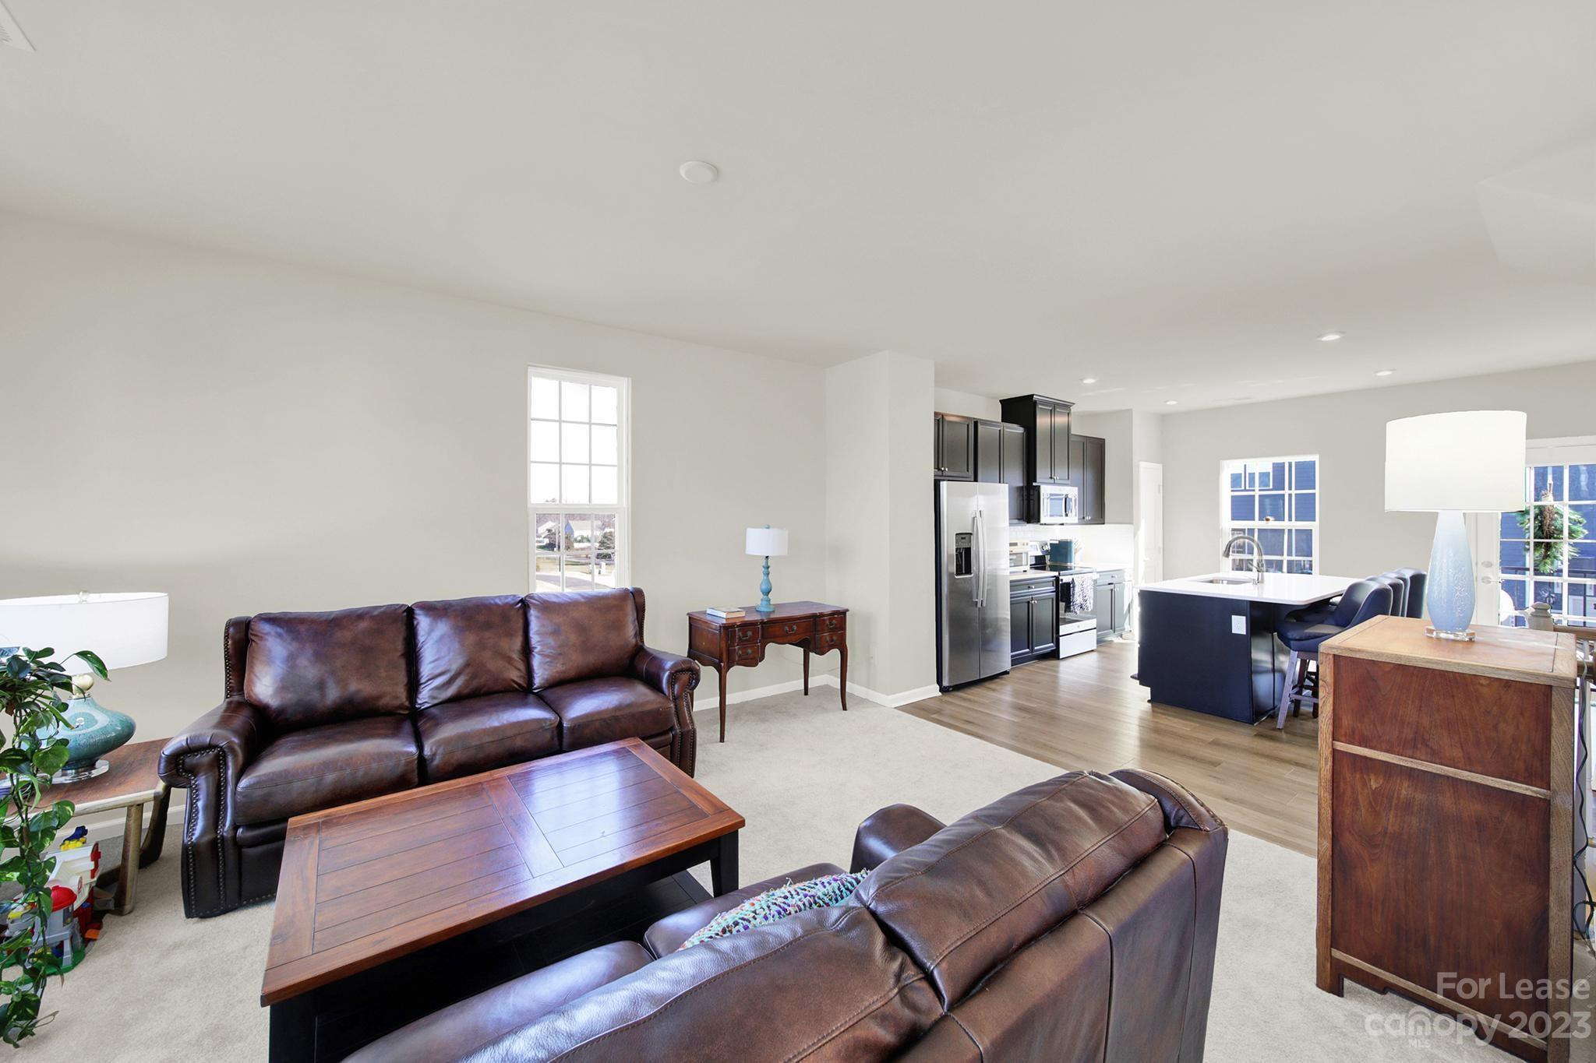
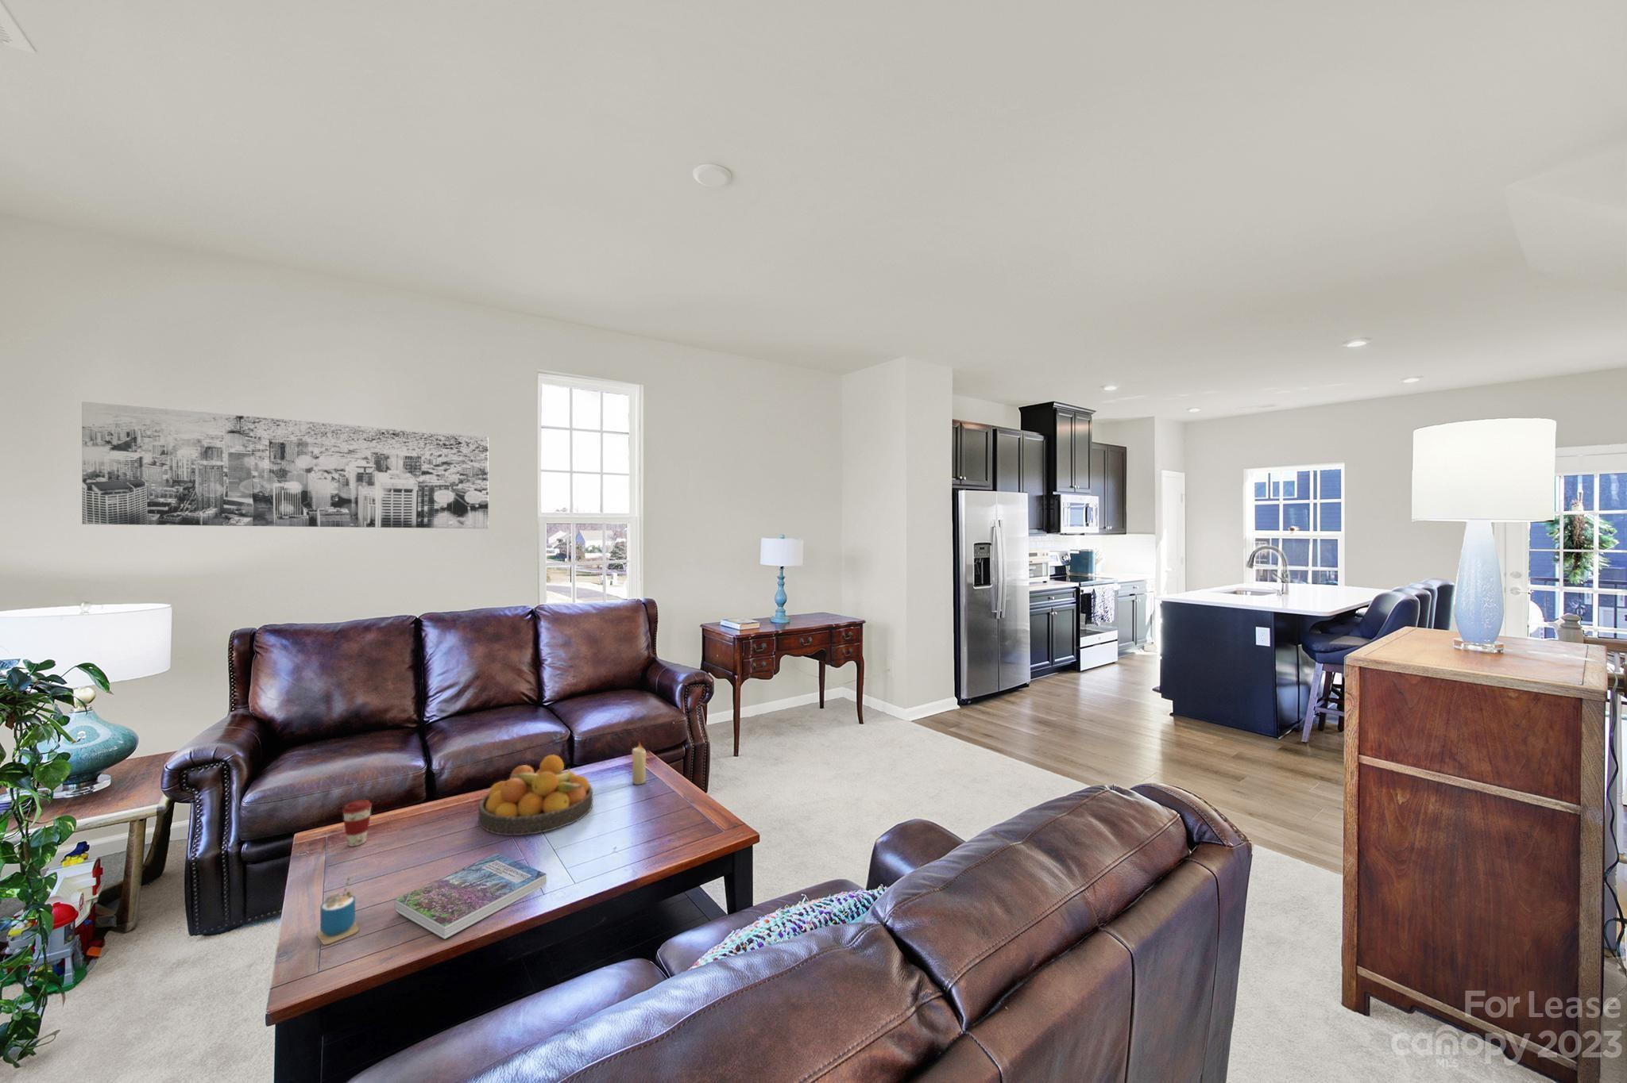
+ fruit bowl (537, 788)
+ cup (337, 907)
+ wall art (315, 475)
+ book (473, 891)
+ candle (639, 761)
+ coffee cup (357, 823)
